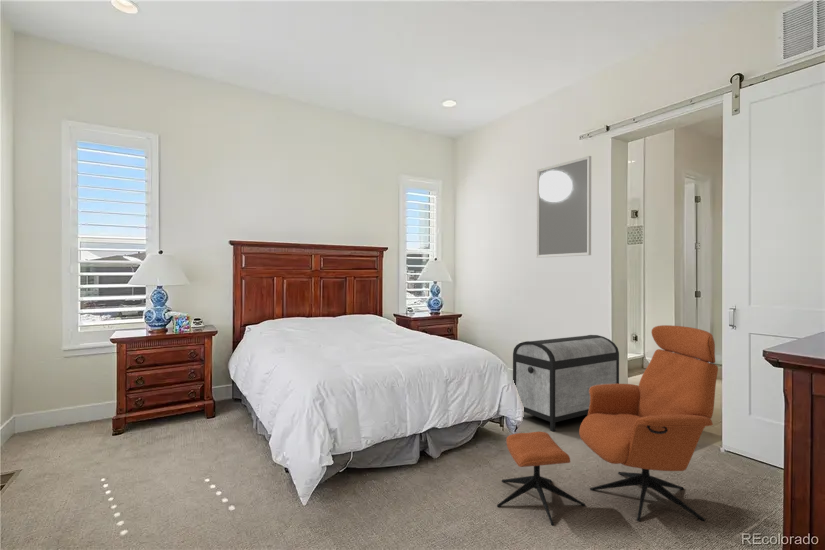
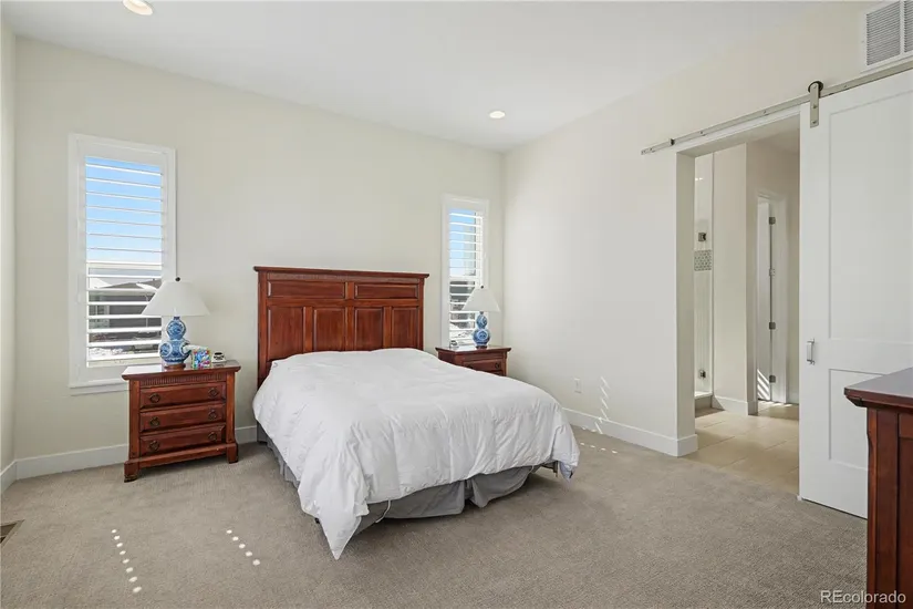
- home mirror (562, 209)
- storage chest (564, 376)
- armchair (595, 413)
